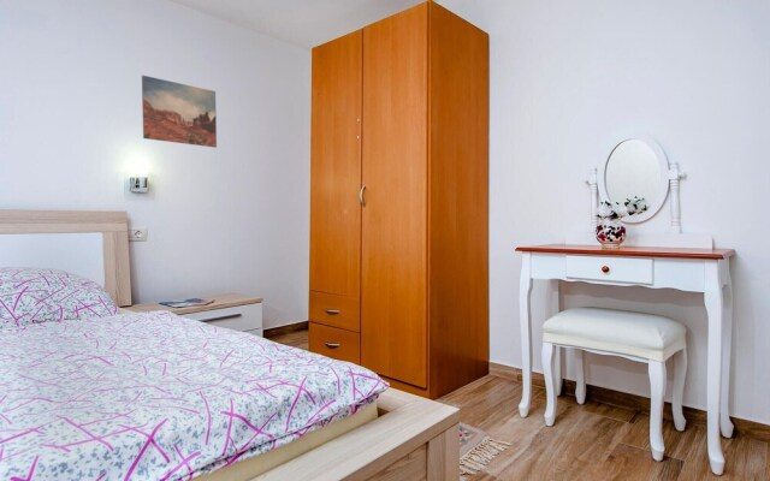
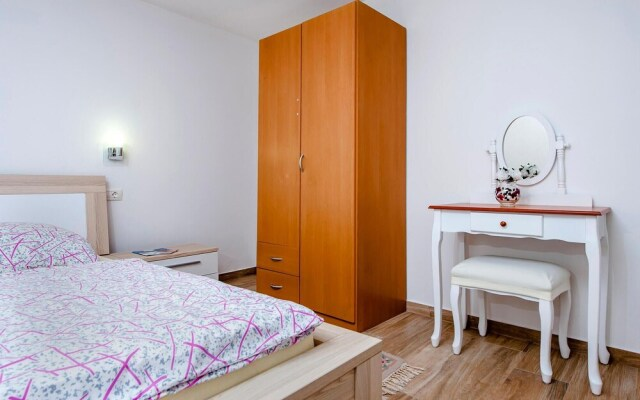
- wall art (180, 113)
